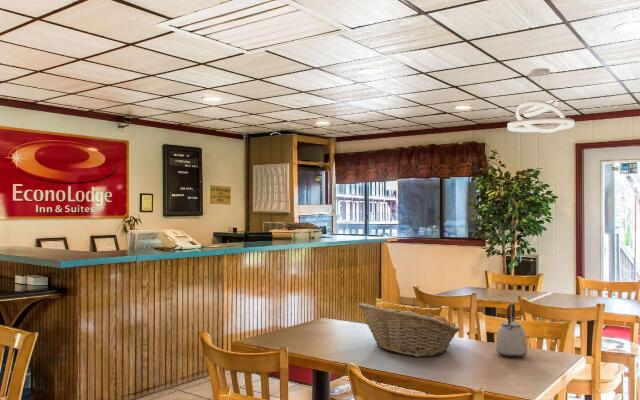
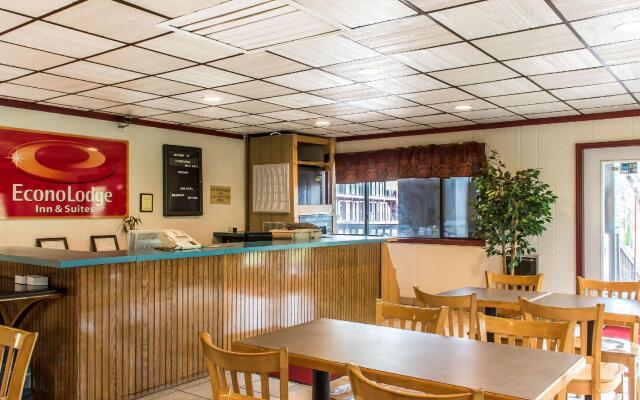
- kettle (512, 328)
- fruit basket (407, 325)
- pendant light (539, 101)
